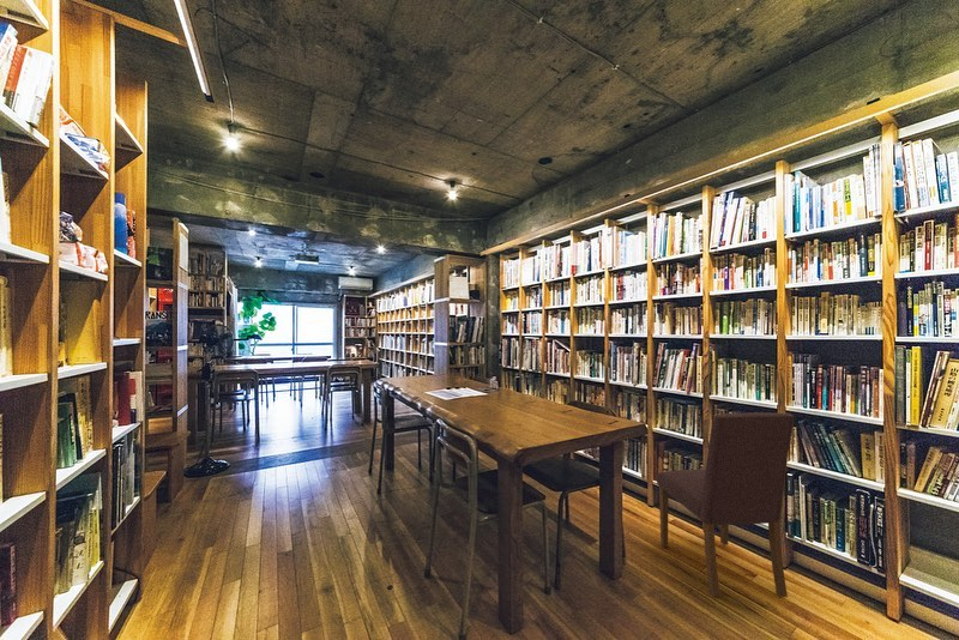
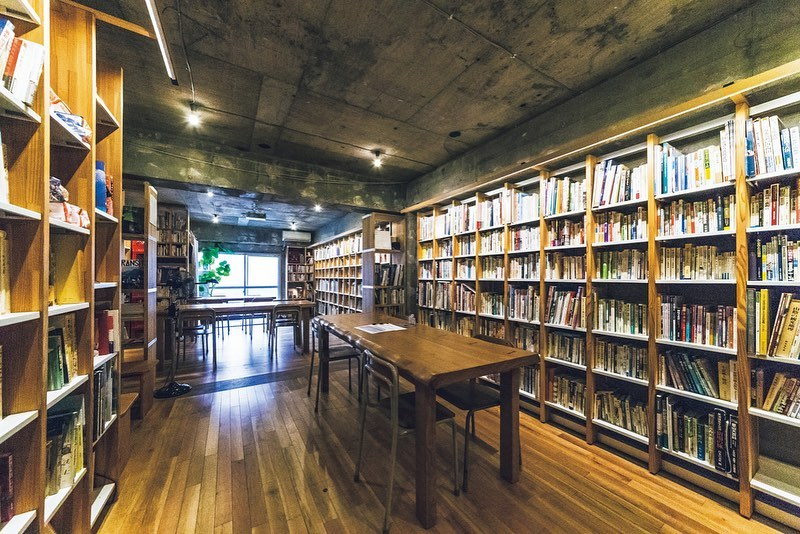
- dining chair (719, 485)
